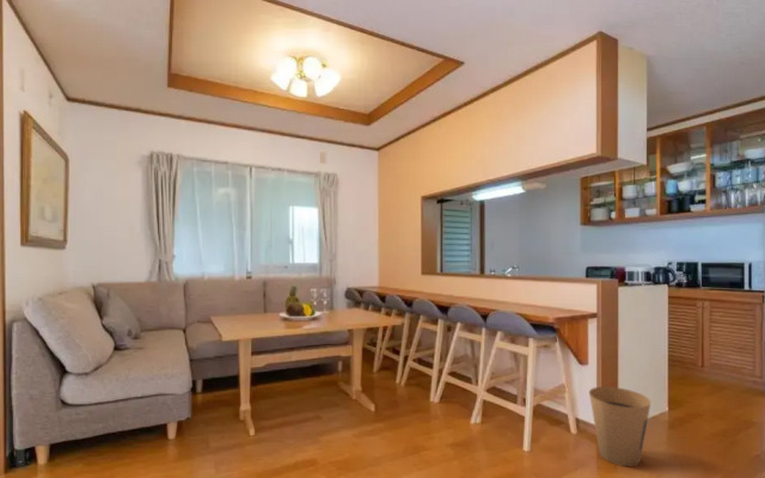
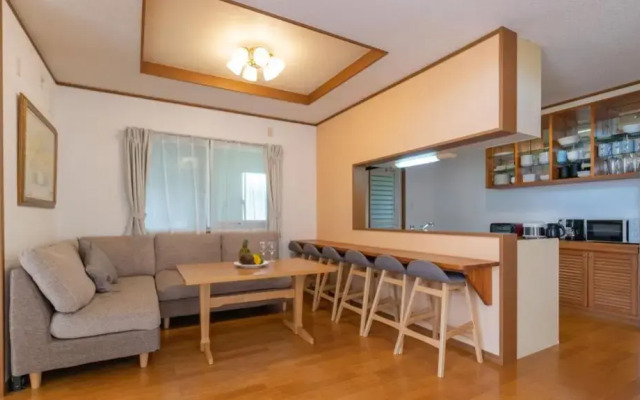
- trash can (618, 427)
